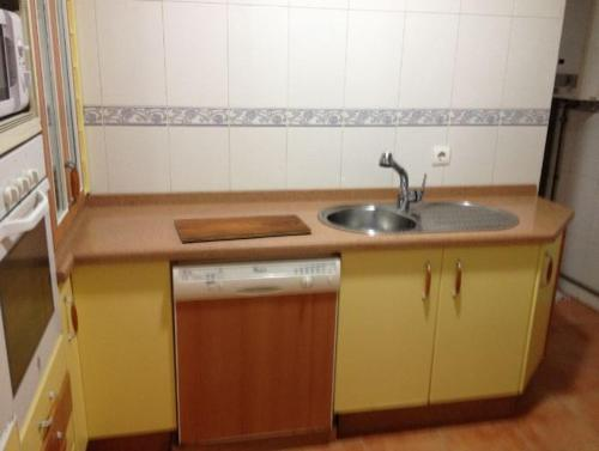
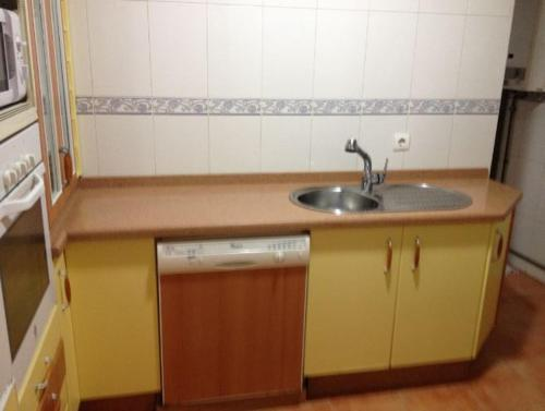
- cutting board (242, 226)
